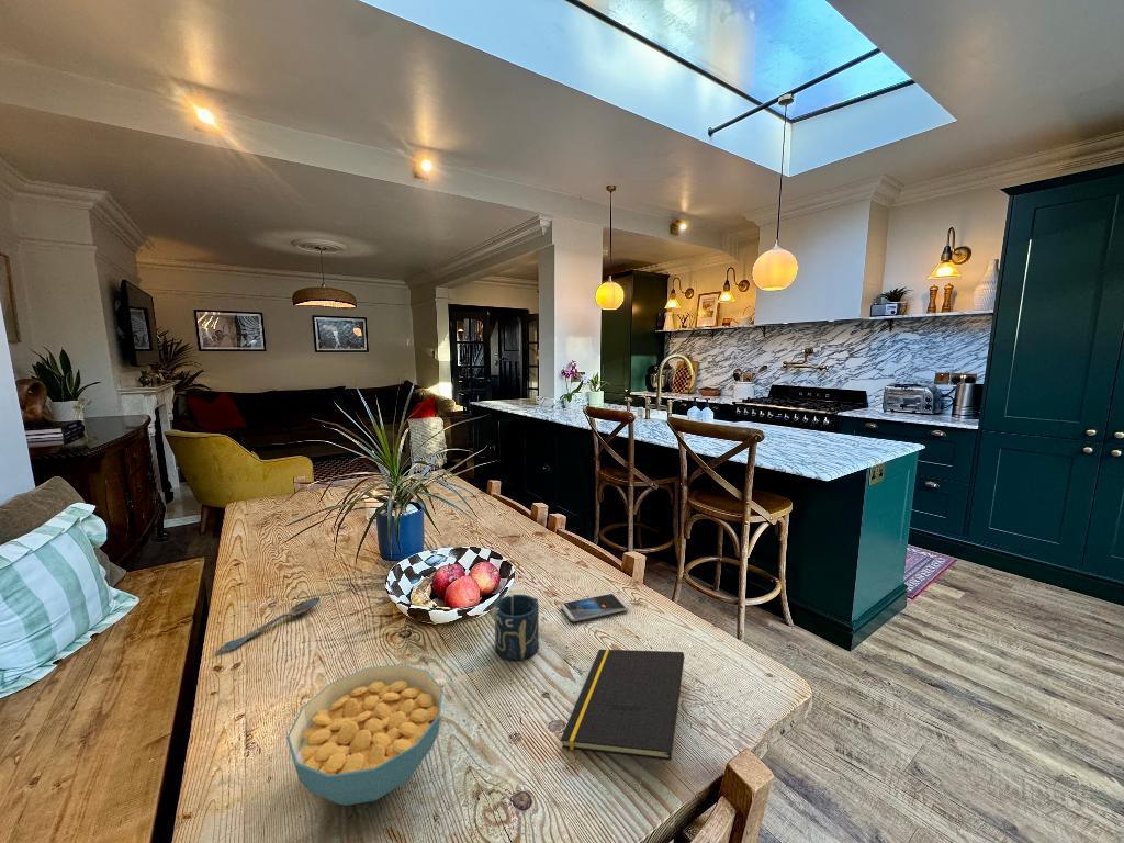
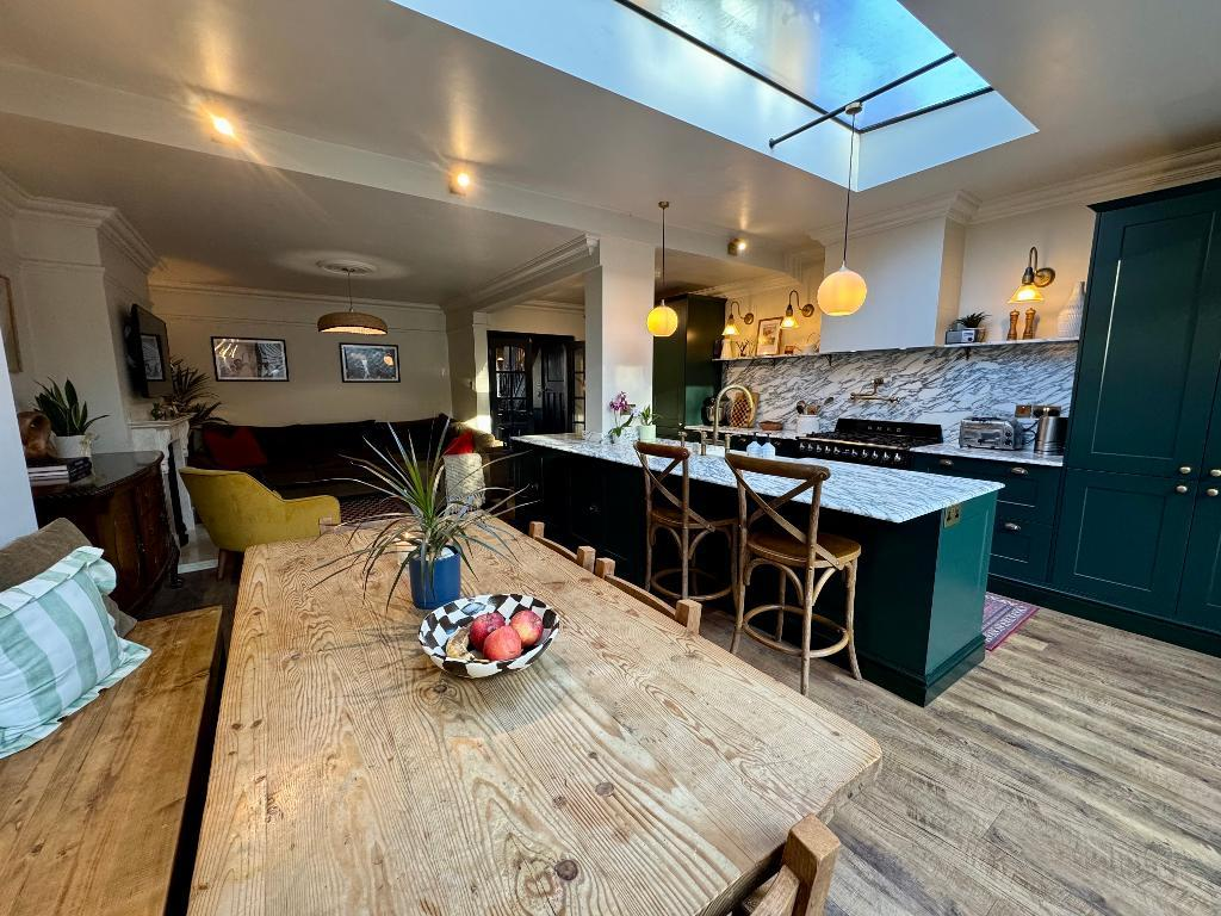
- spoon (272, 622)
- cup (520, 621)
- cereal bowl (371, 742)
- notepad (628, 695)
- smartphone (594, 606)
